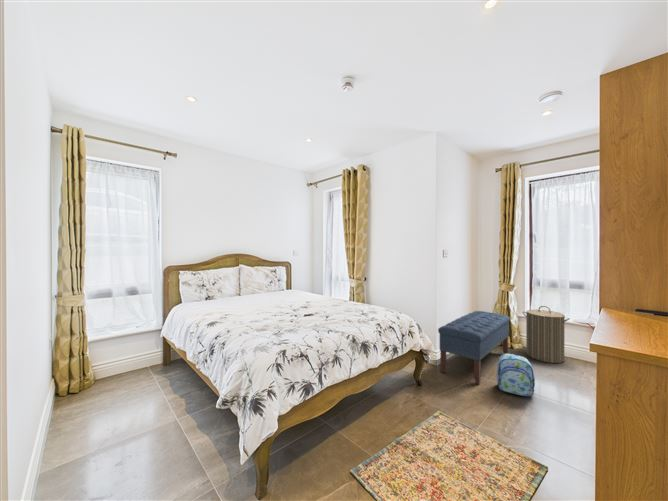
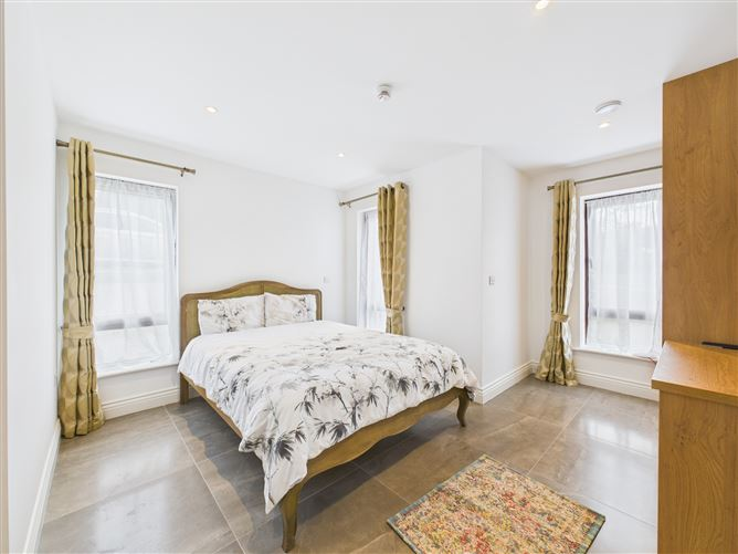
- backpack (515, 374)
- laundry hamper (544, 331)
- bench (476, 341)
